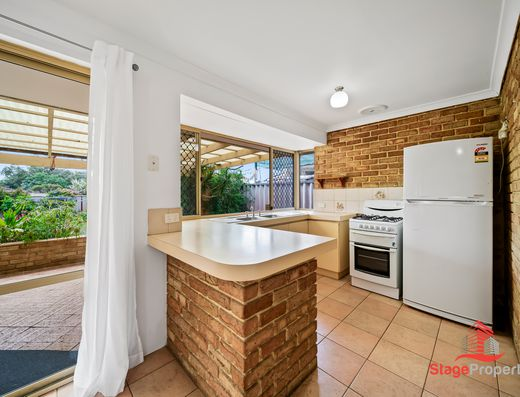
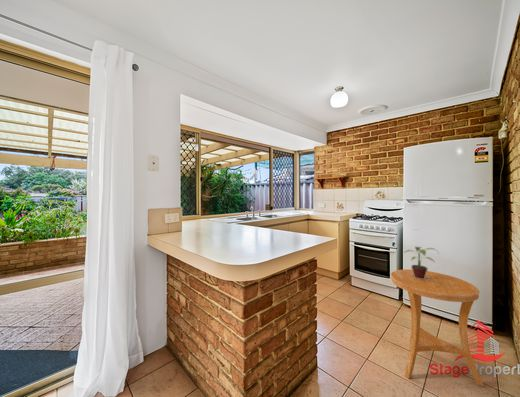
+ side table (424, 330)
+ potted plant (420, 262)
